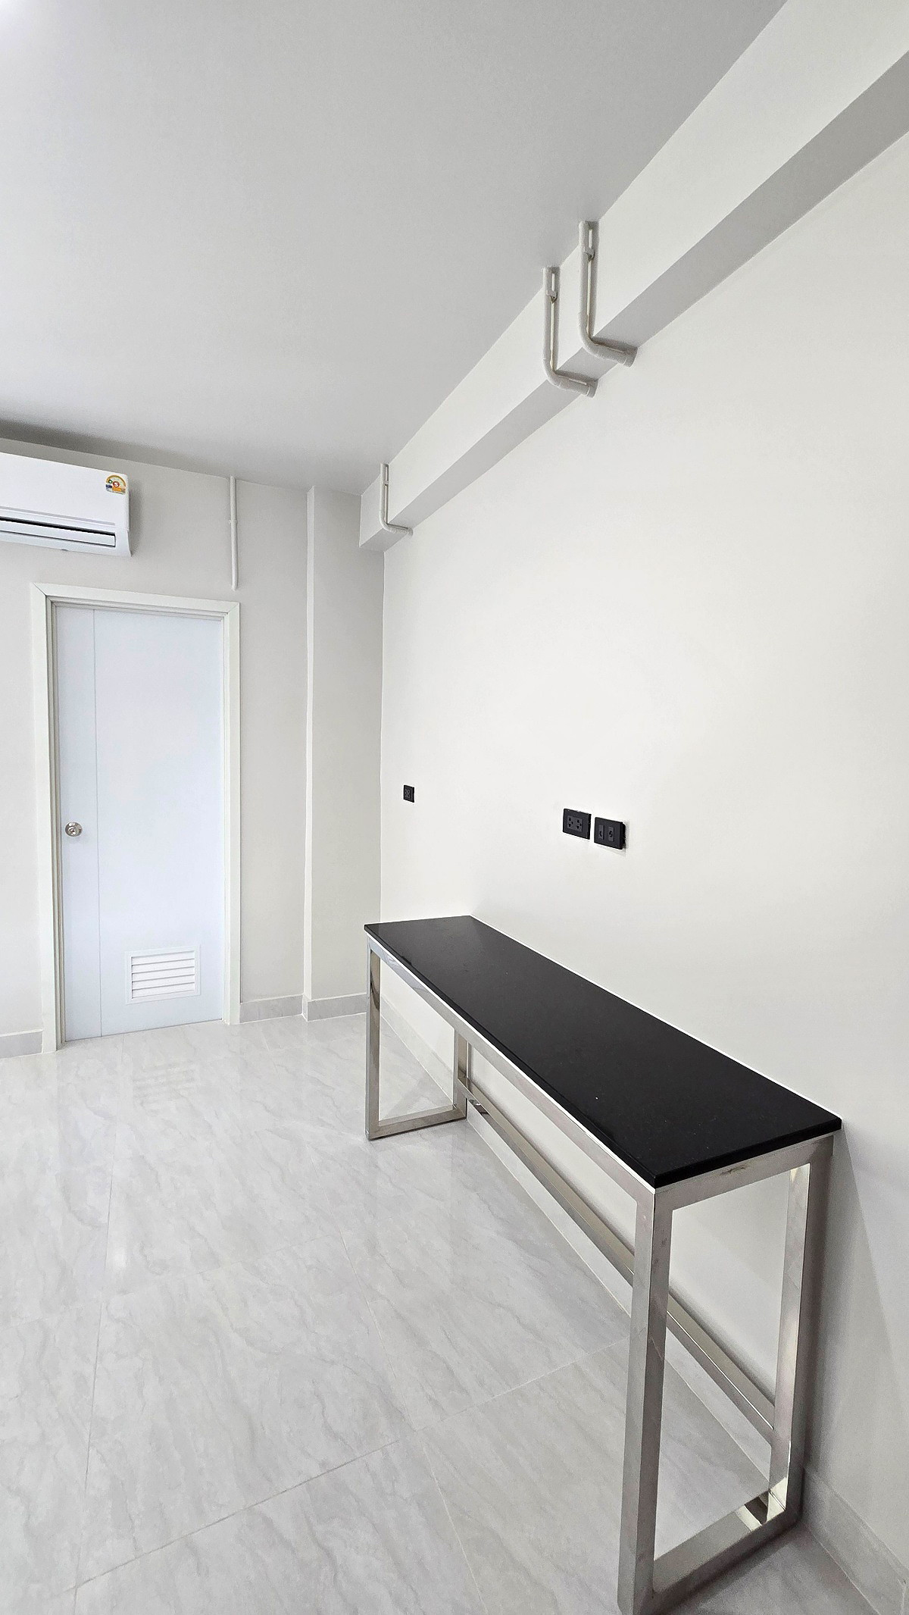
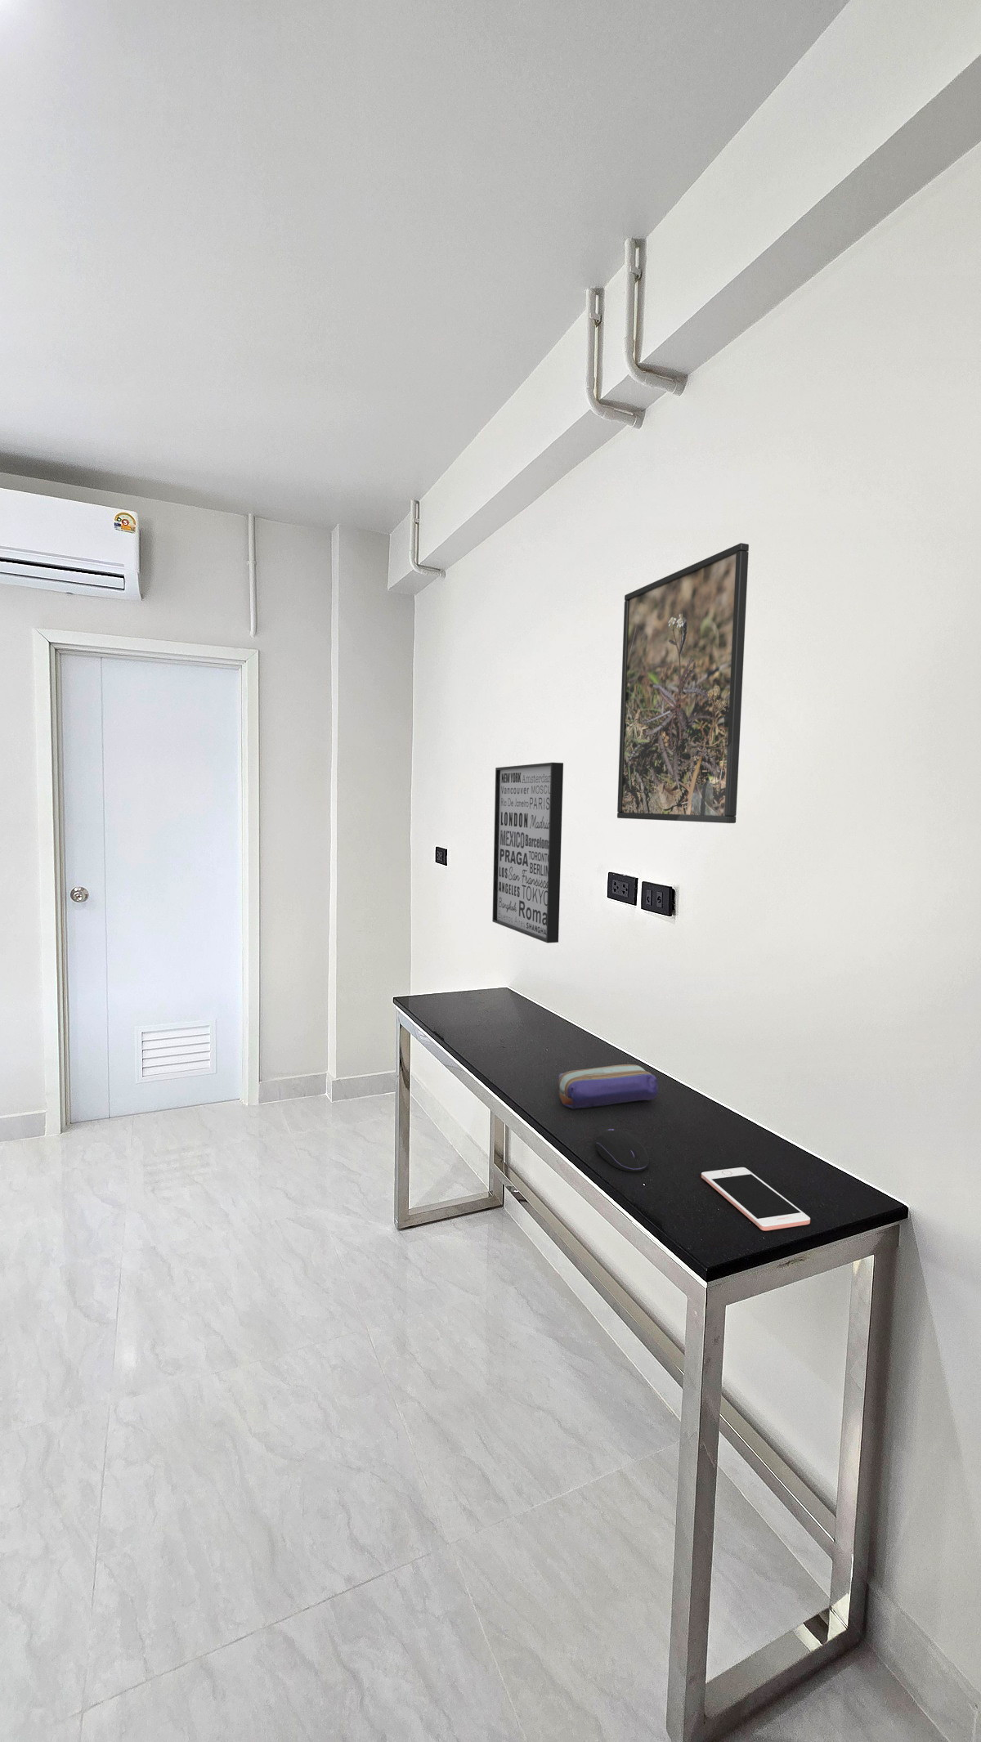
+ wall art (525, 848)
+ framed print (675, 698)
+ computer mouse (621, 1147)
+ cell phone (752, 1196)
+ pencil case (608, 1085)
